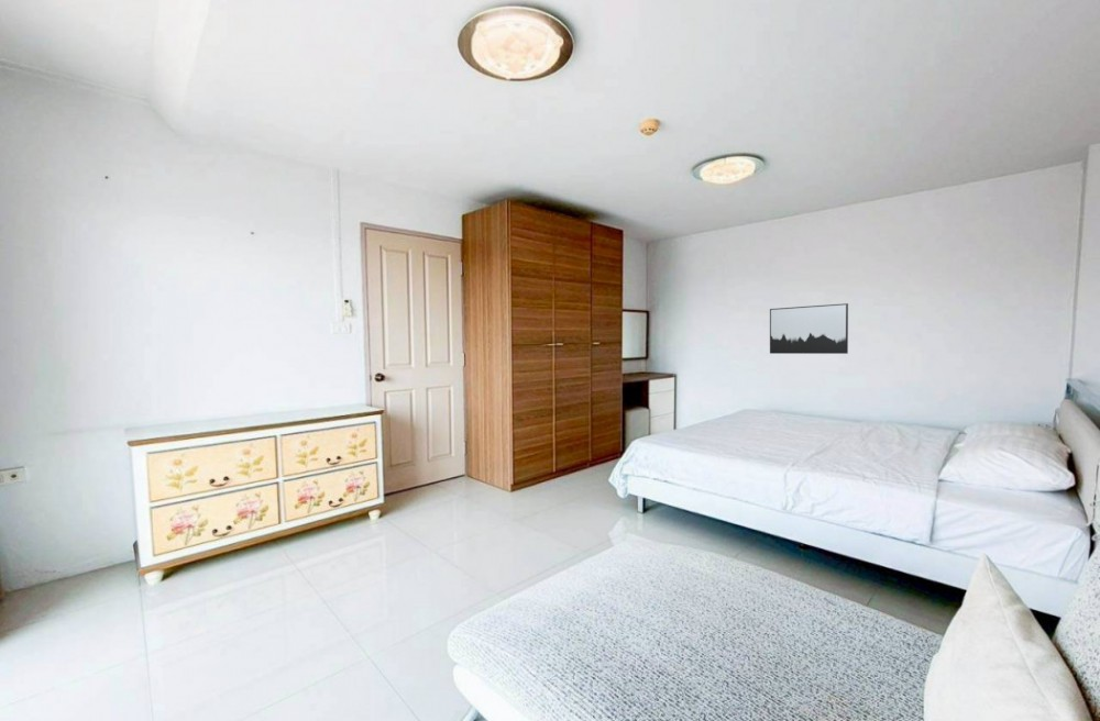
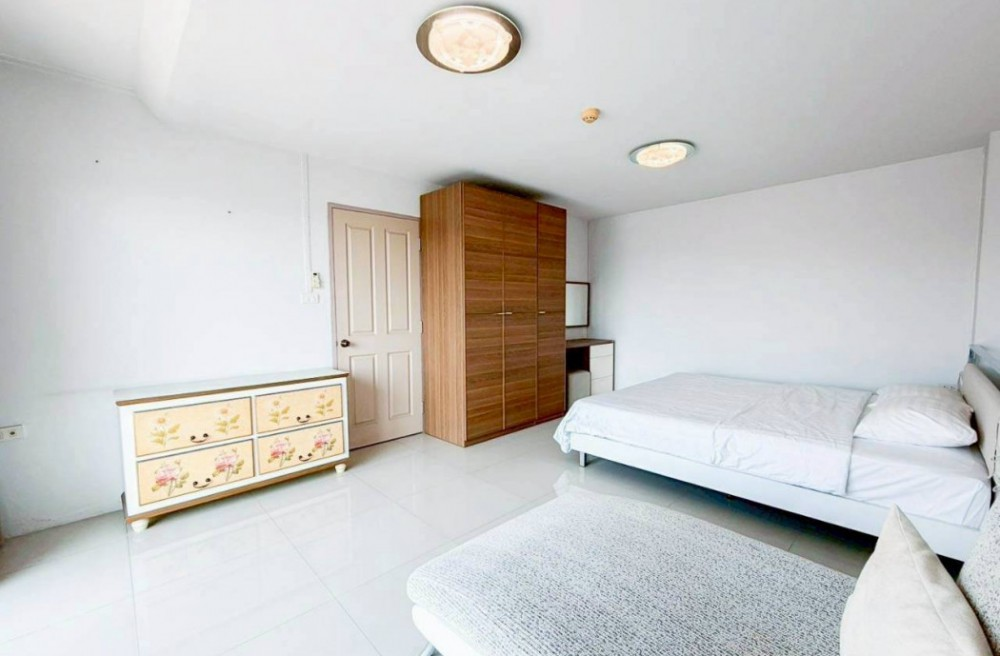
- wall art (806, 330)
